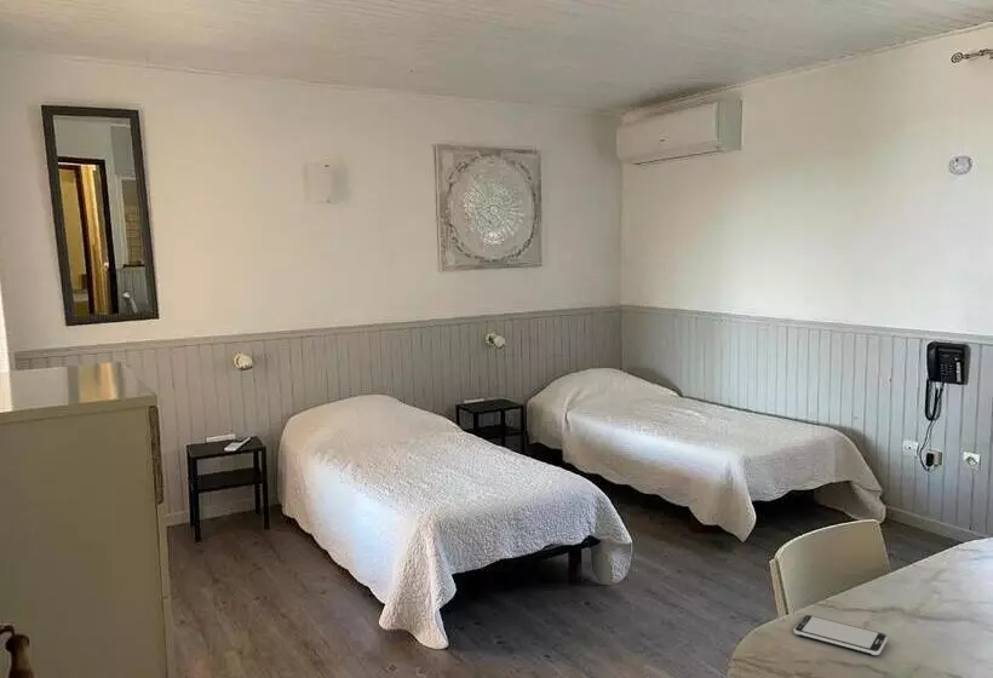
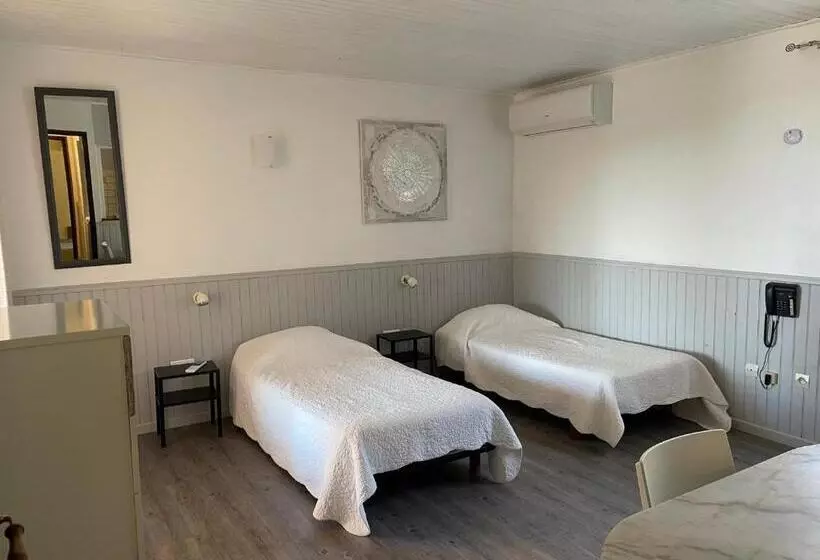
- smartphone (839, 634)
